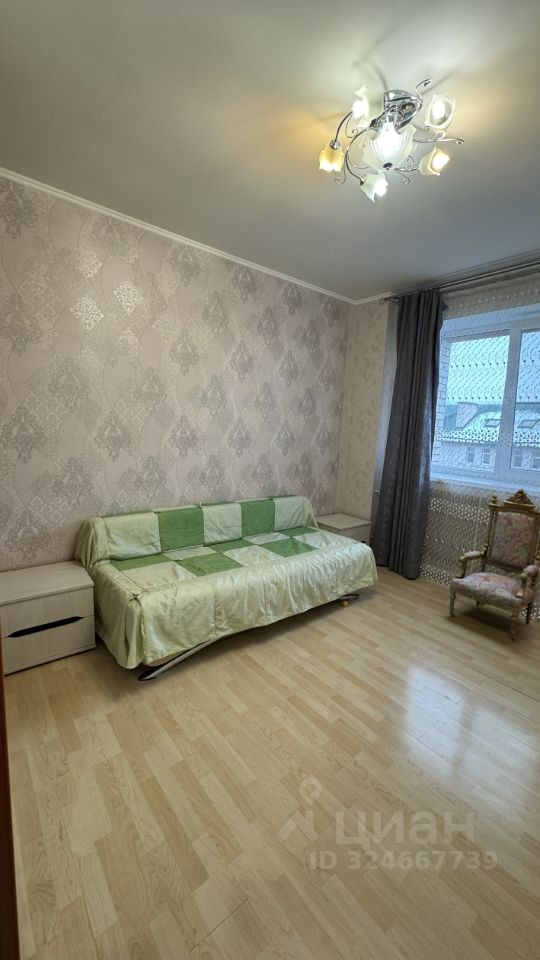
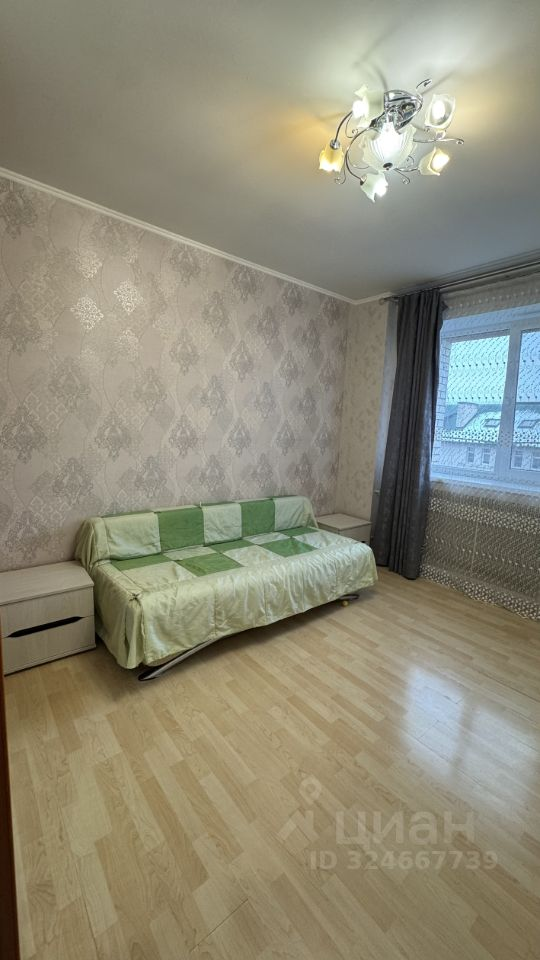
- armchair (500, 555)
